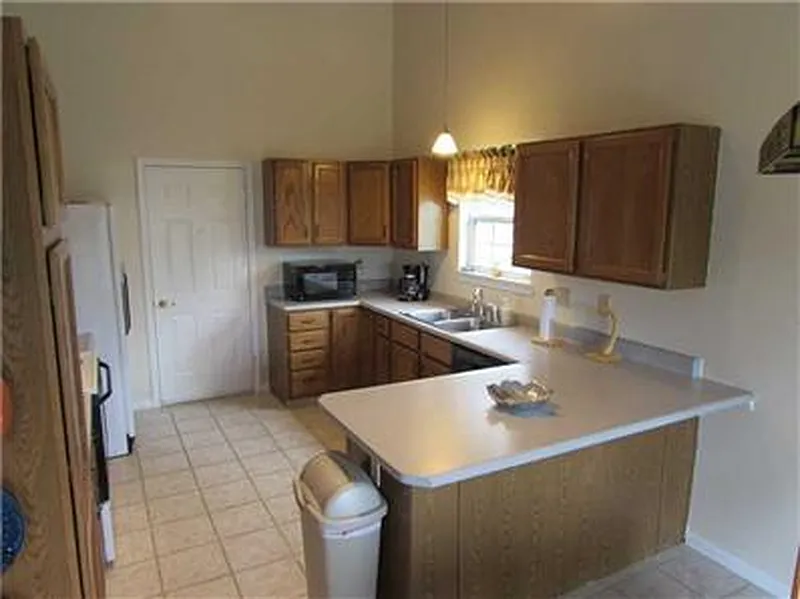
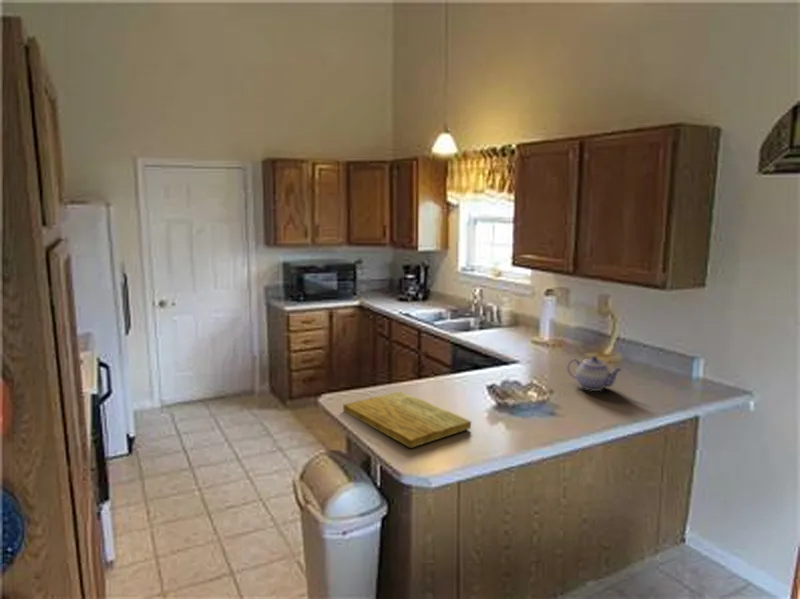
+ cutting board (404, 414)
+ teapot (593, 372)
